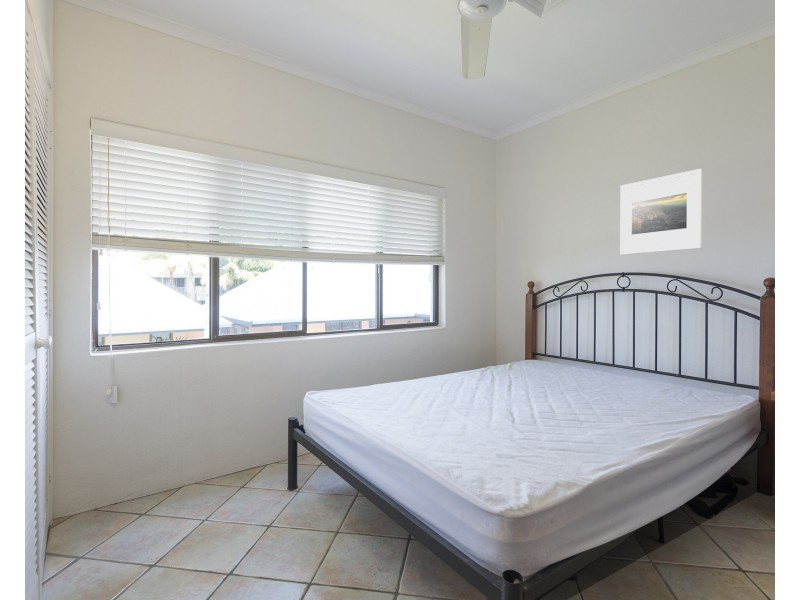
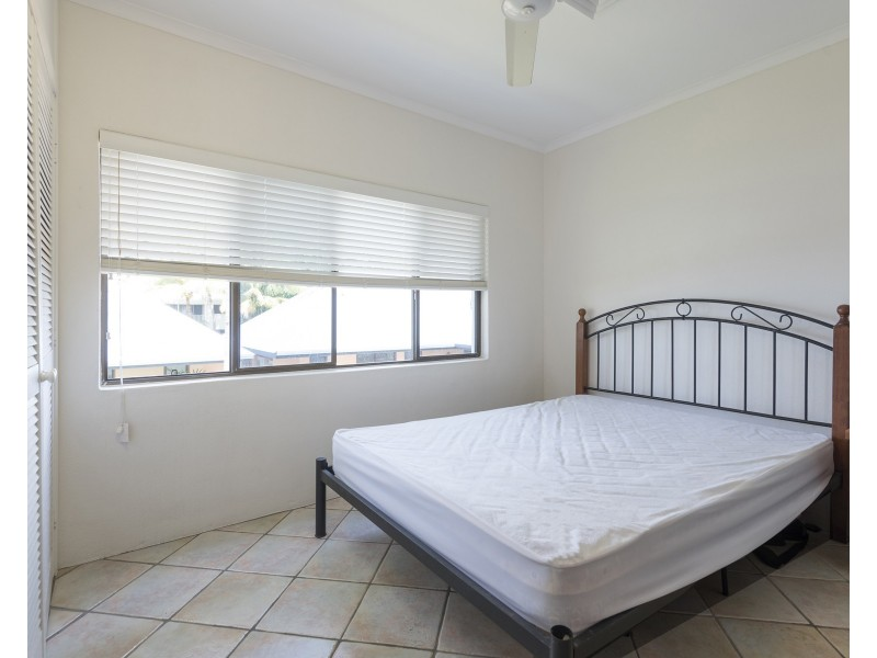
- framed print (658, 214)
